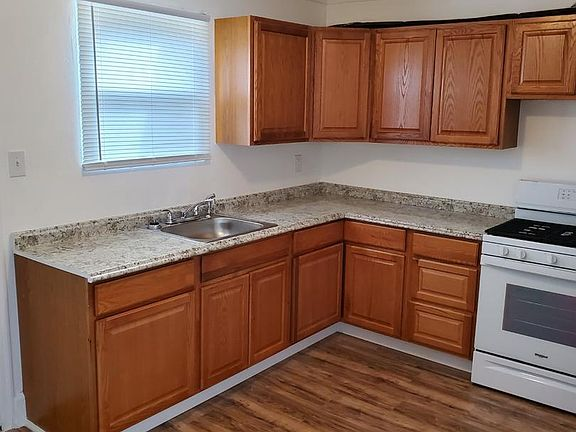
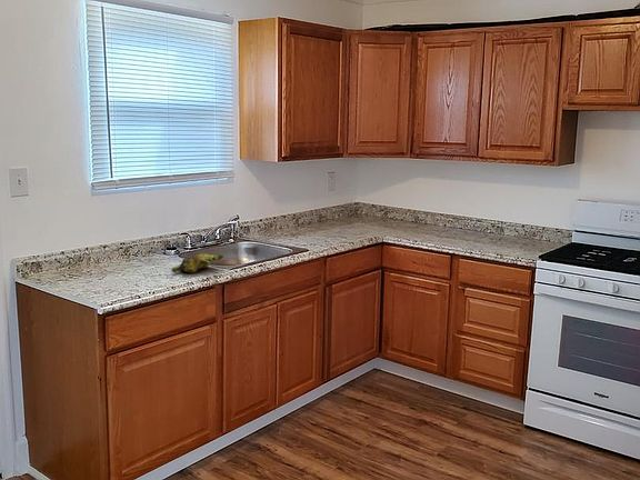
+ banana bunch (198, 263)
